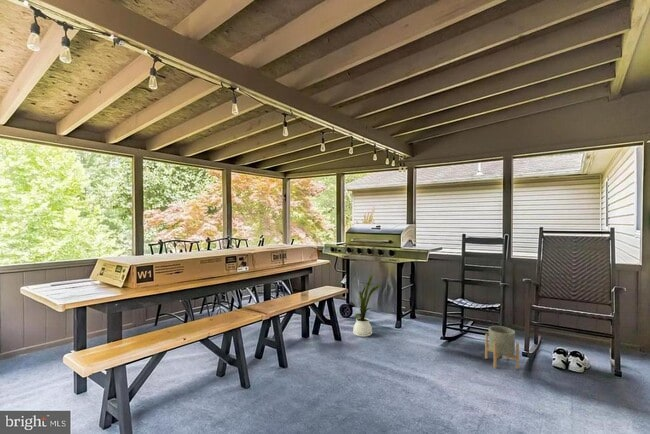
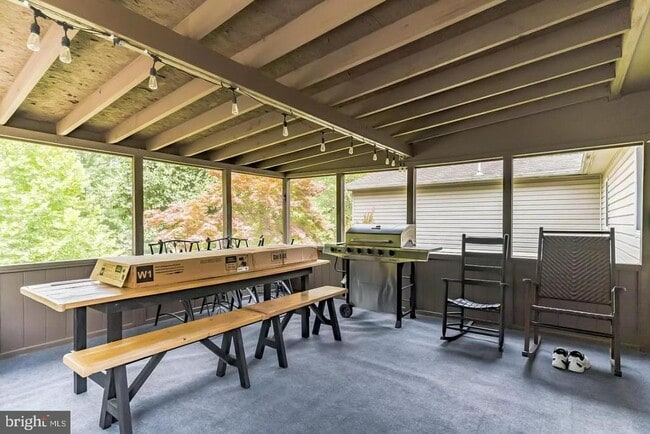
- house plant (364, 304)
- planter (501, 346)
